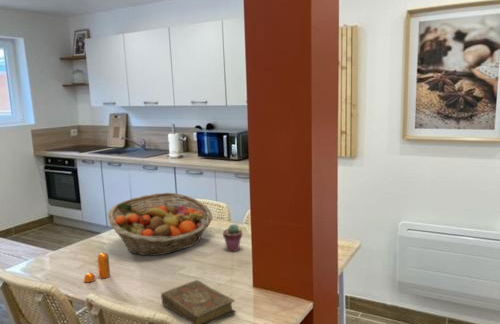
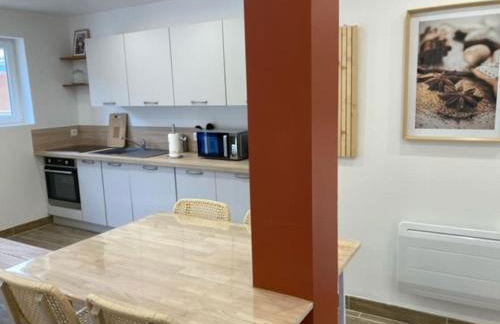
- pepper shaker (98, 266)
- fruit basket (162, 222)
- potted succulent (232, 236)
- book (197, 302)
